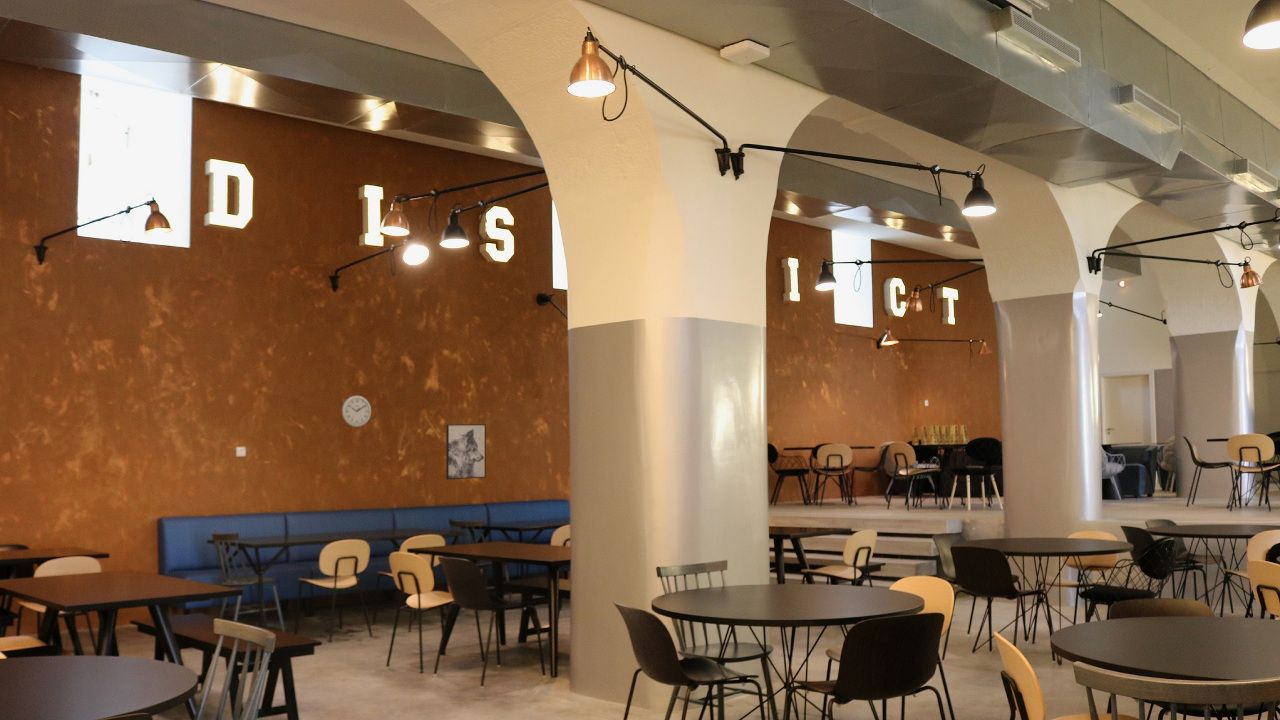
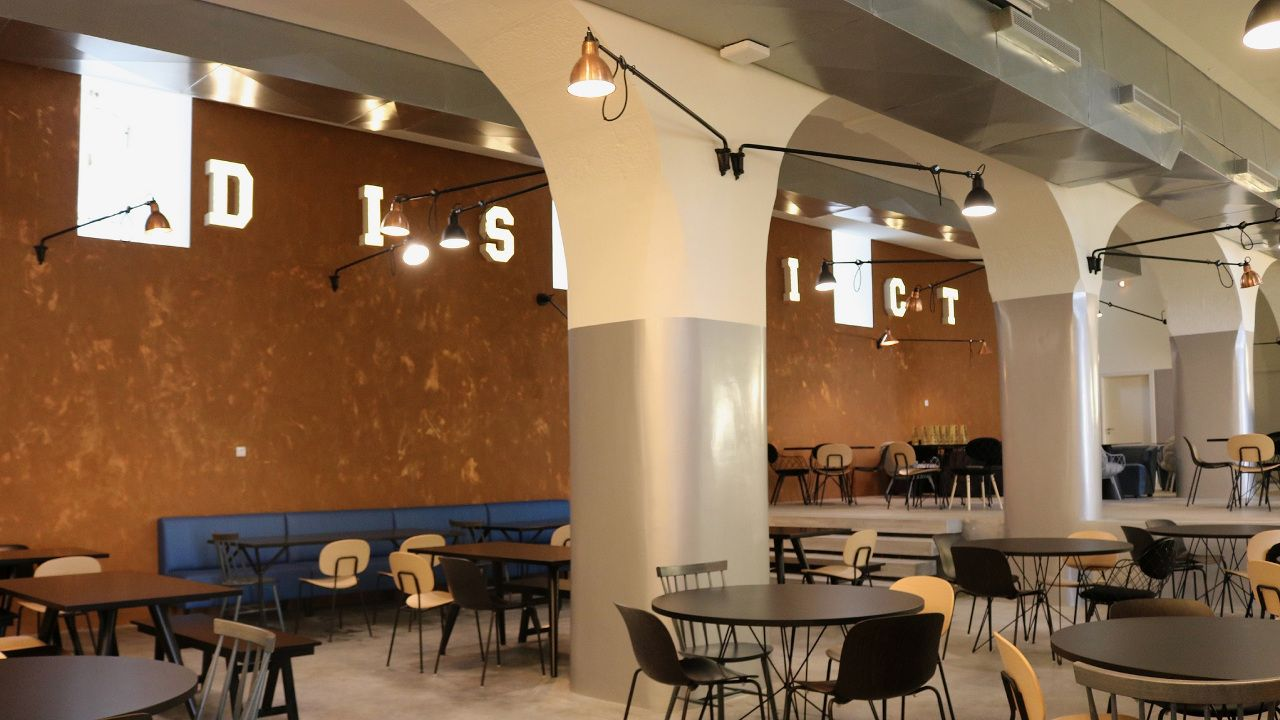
- wall art (466, 451)
- wall clock (356, 411)
